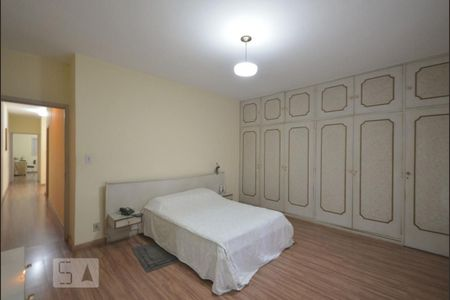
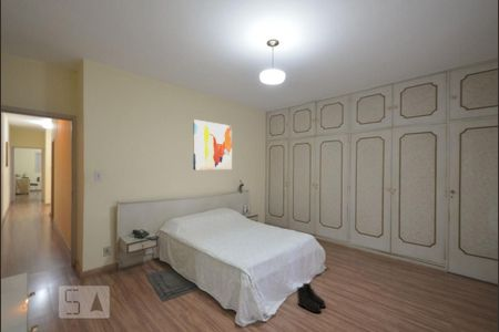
+ wall art (213, 146)
+ boots (310, 295)
